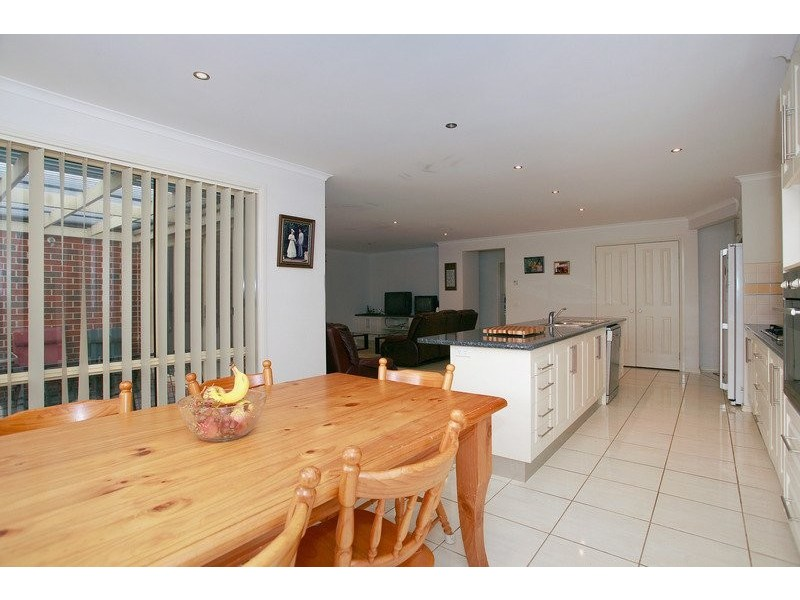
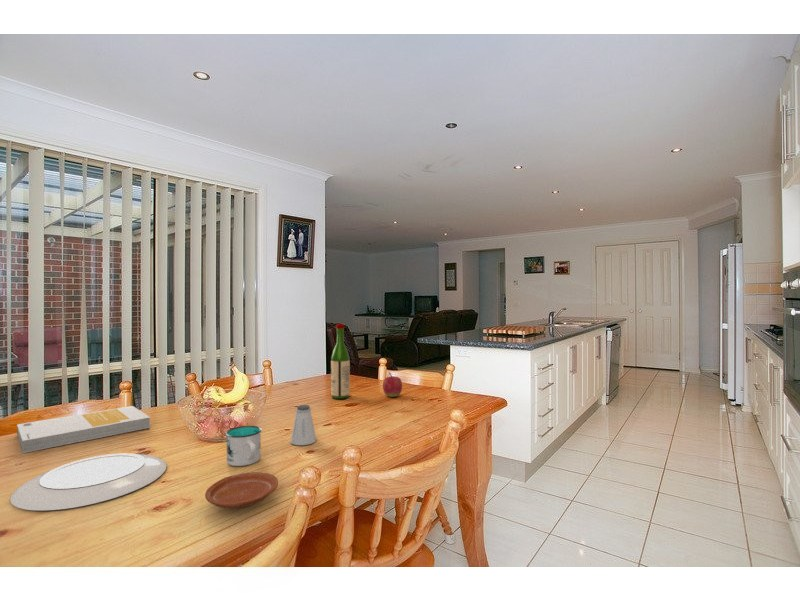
+ saltshaker (303, 423)
+ book (85, 425)
+ plate (242, 494)
+ apple (392, 383)
+ wine bottle (340, 360)
+ plate (95, 474)
+ mug (245, 446)
